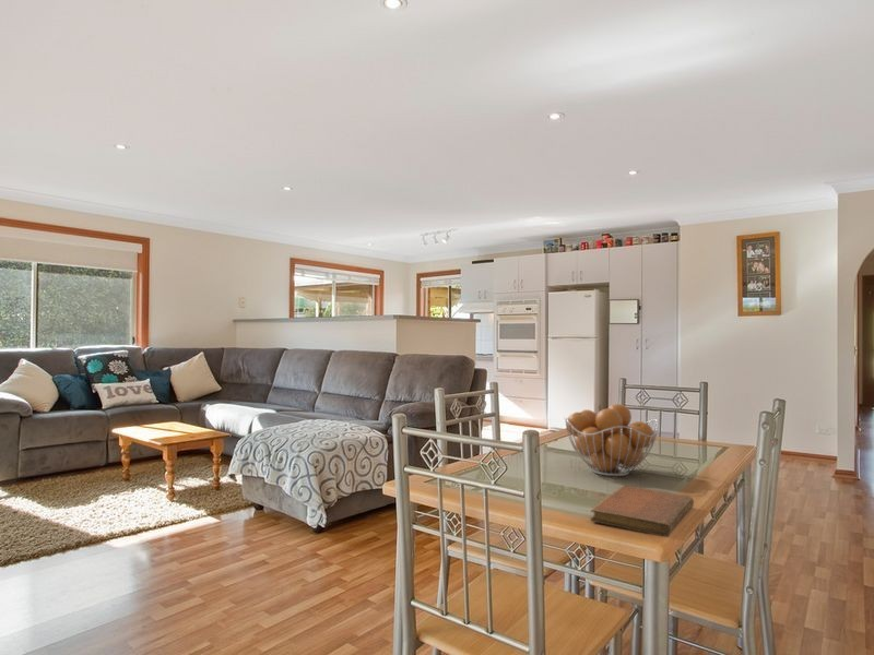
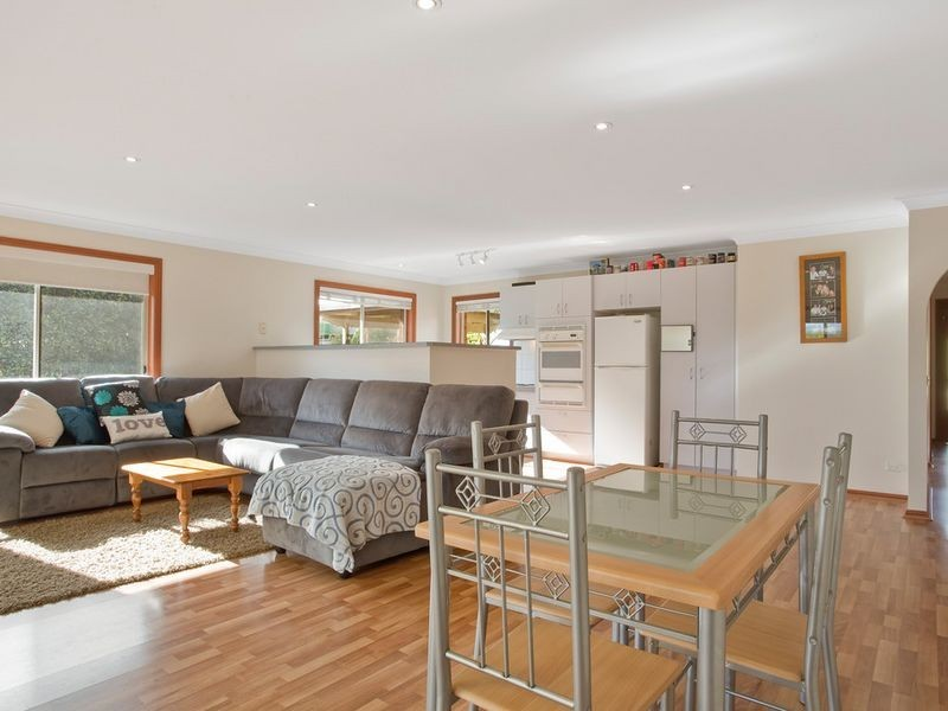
- fruit basket (610, 438)
- notebook (643, 508)
